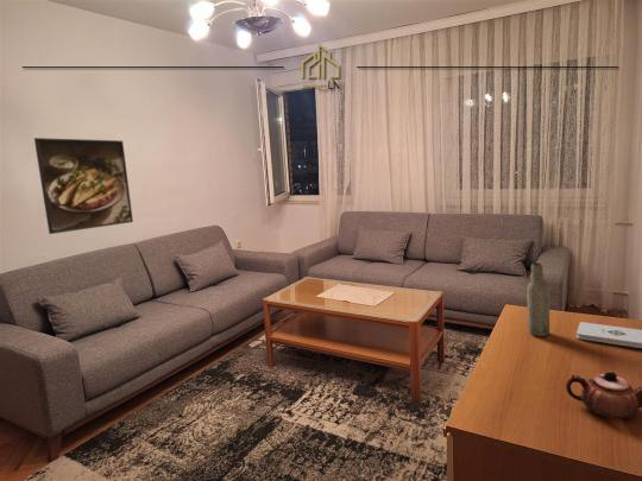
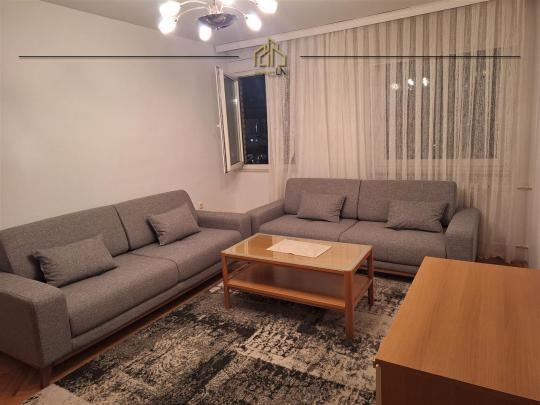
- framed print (88, 184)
- notepad (613, 334)
- bottle (539, 298)
- teapot (608, 390)
